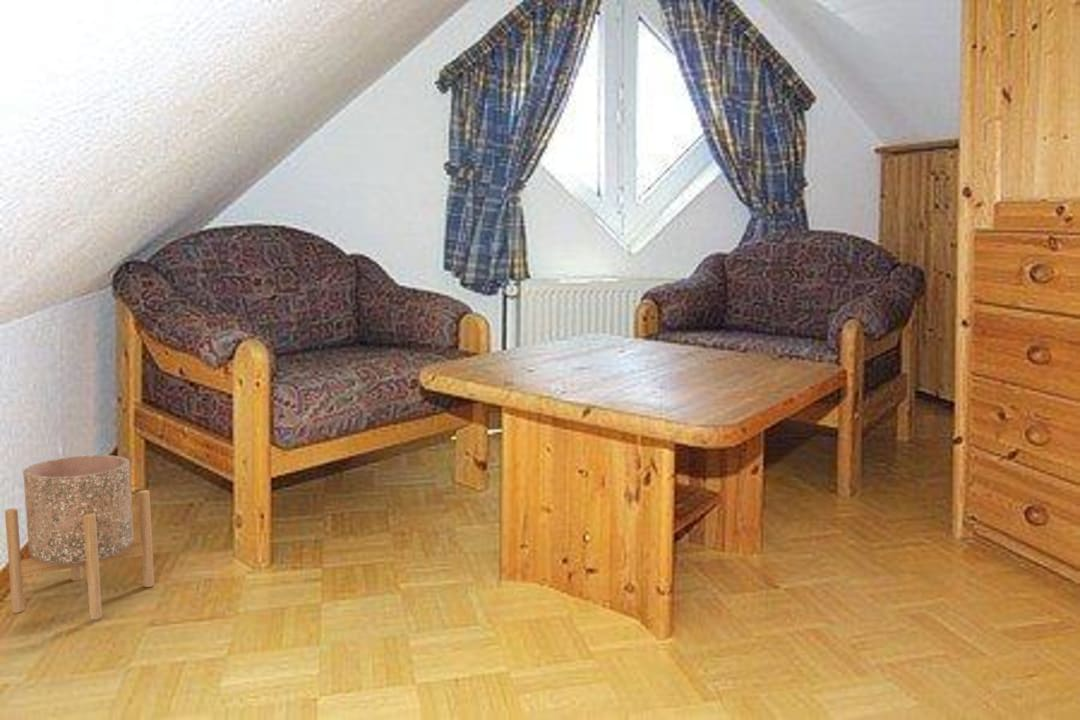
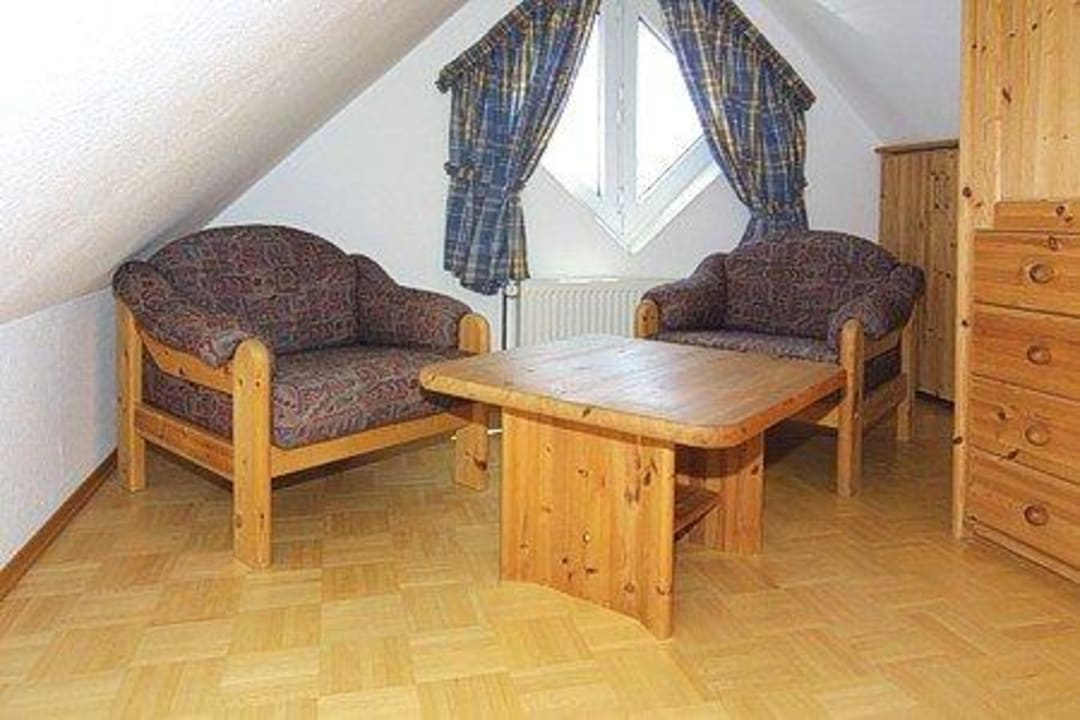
- planter (81, 532)
